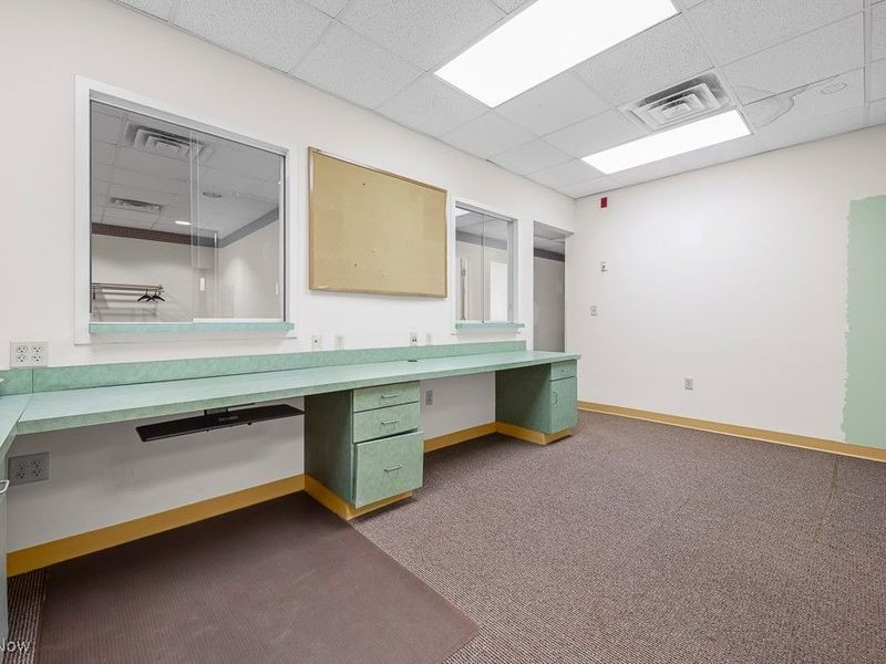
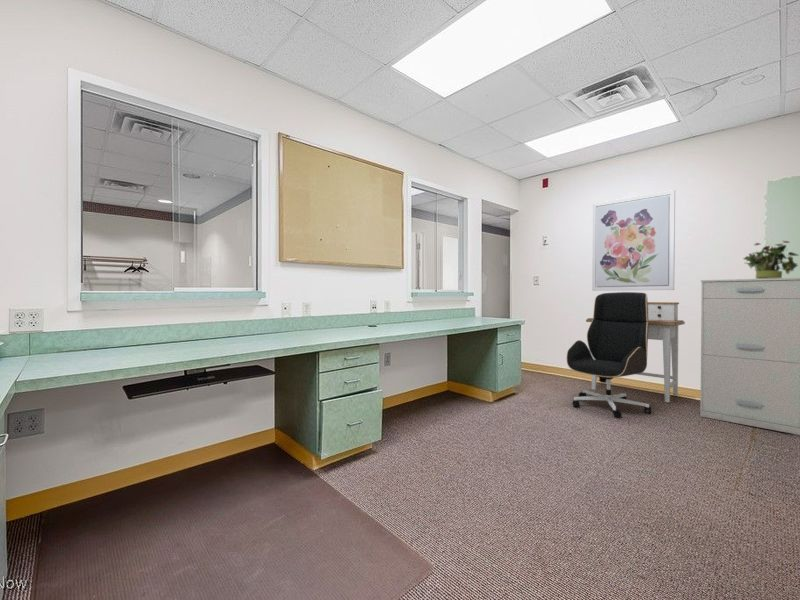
+ filing cabinet (750, 348)
+ desk (648, 338)
+ wall art (630, 244)
+ potted plant (769, 260)
+ office chair (609, 349)
